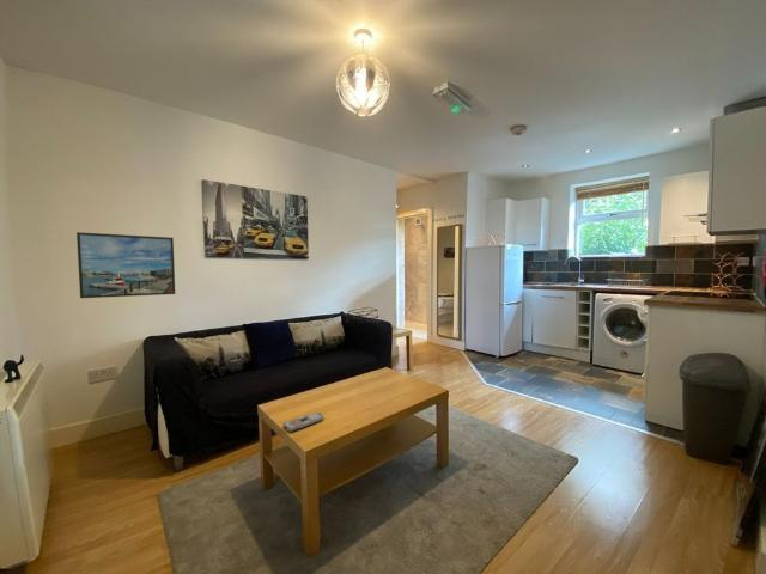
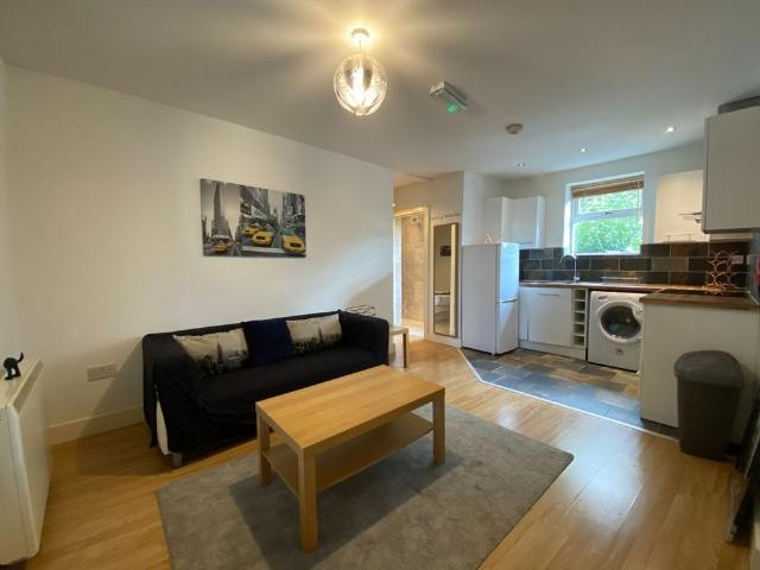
- remote control (304, 421)
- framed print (129, 265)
